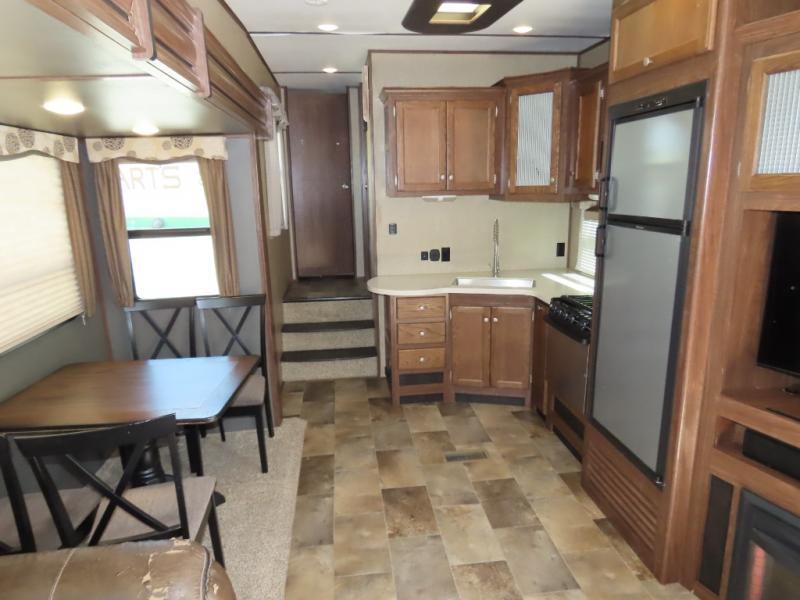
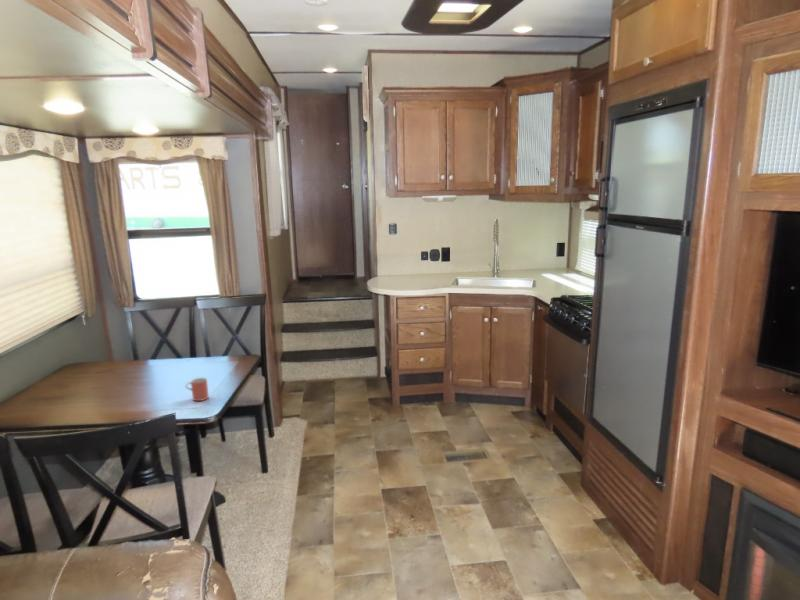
+ cup (196, 389)
